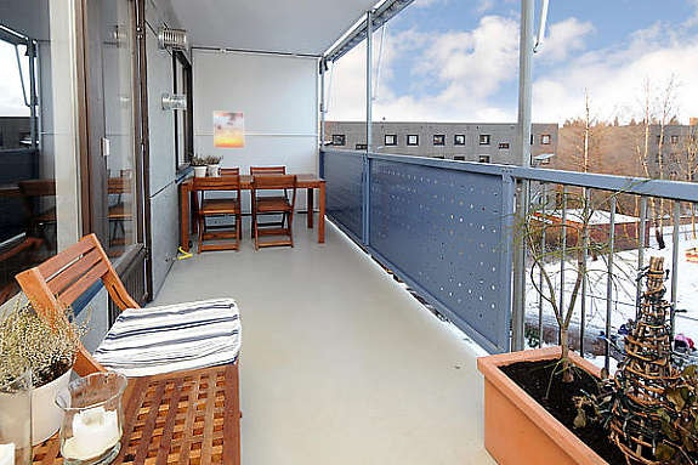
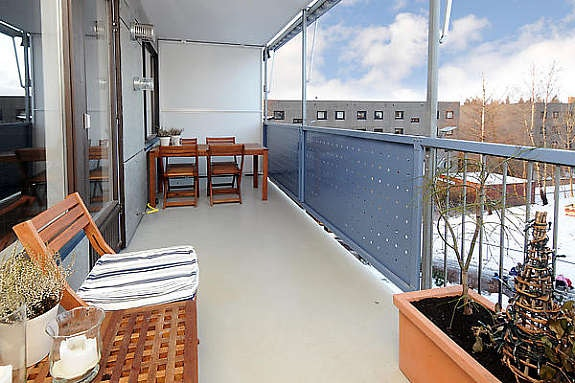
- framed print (228, 130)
